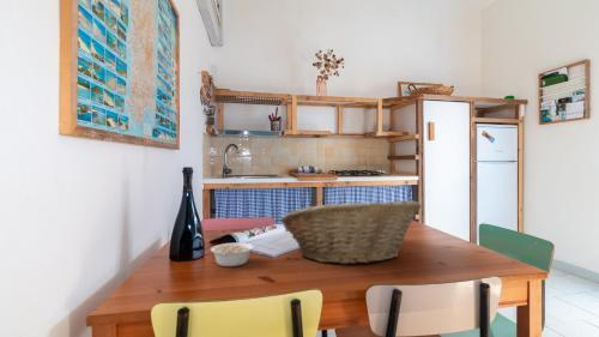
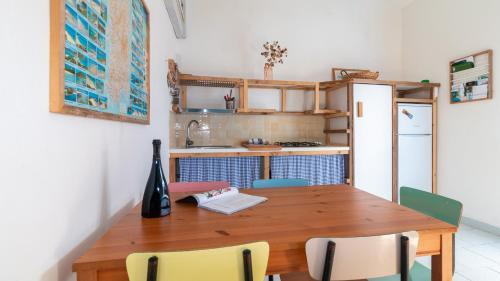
- fruit basket (350, 224)
- legume (234, 253)
